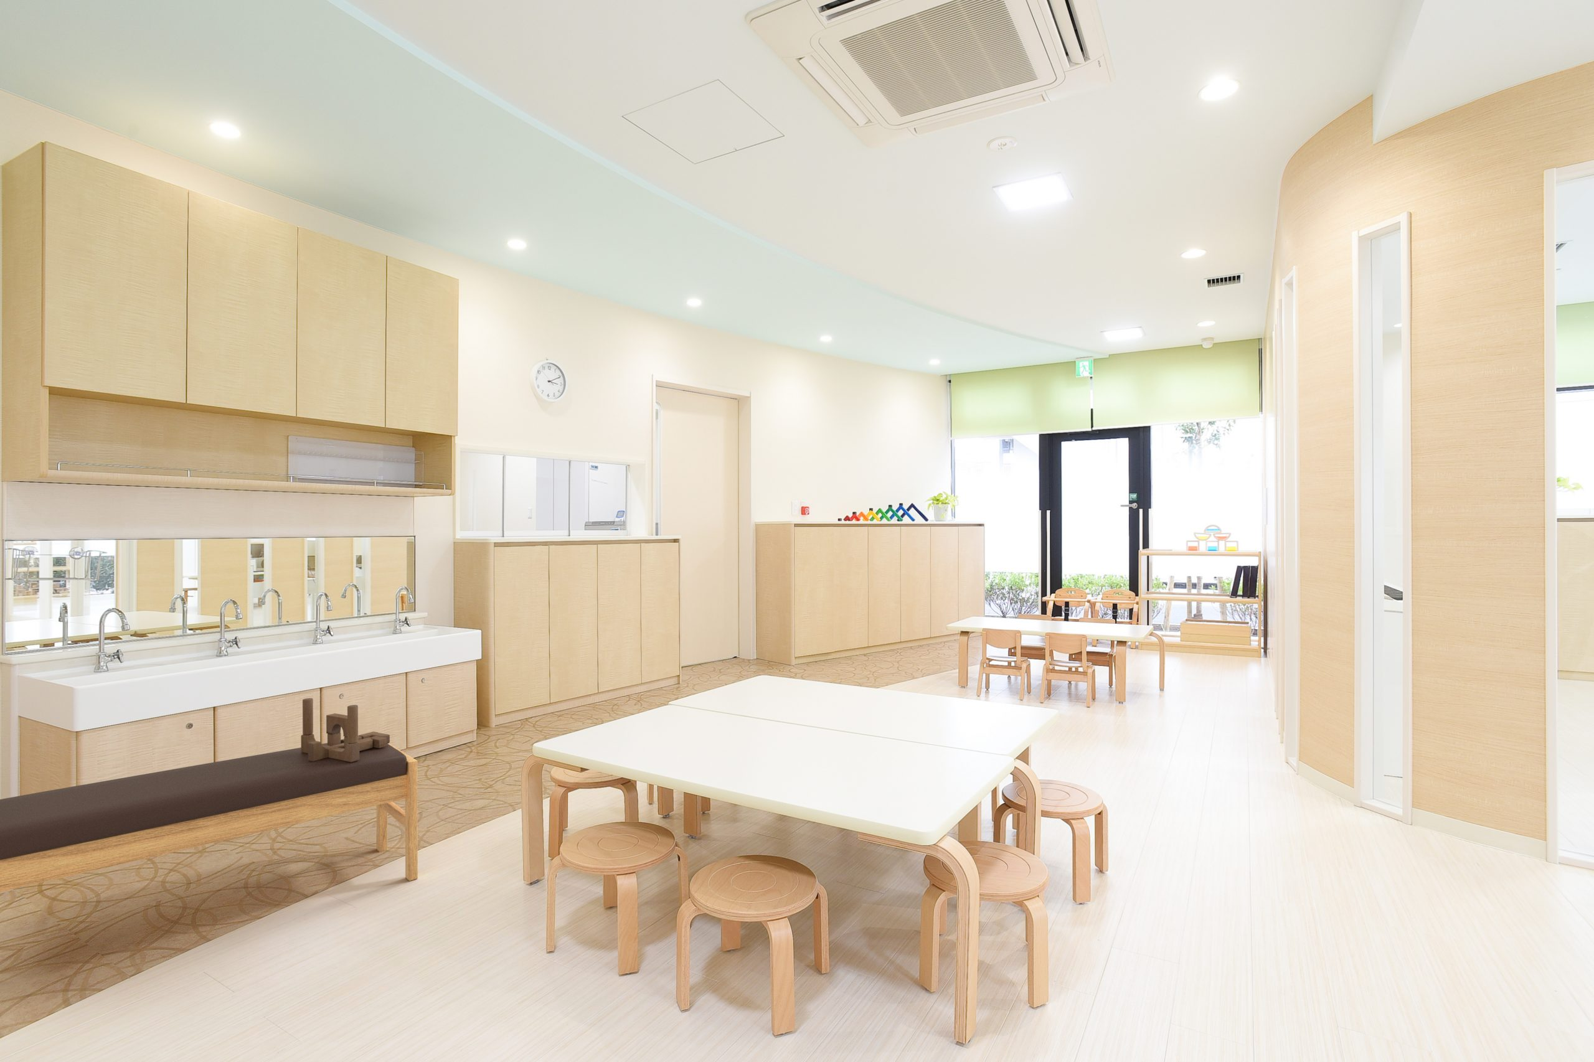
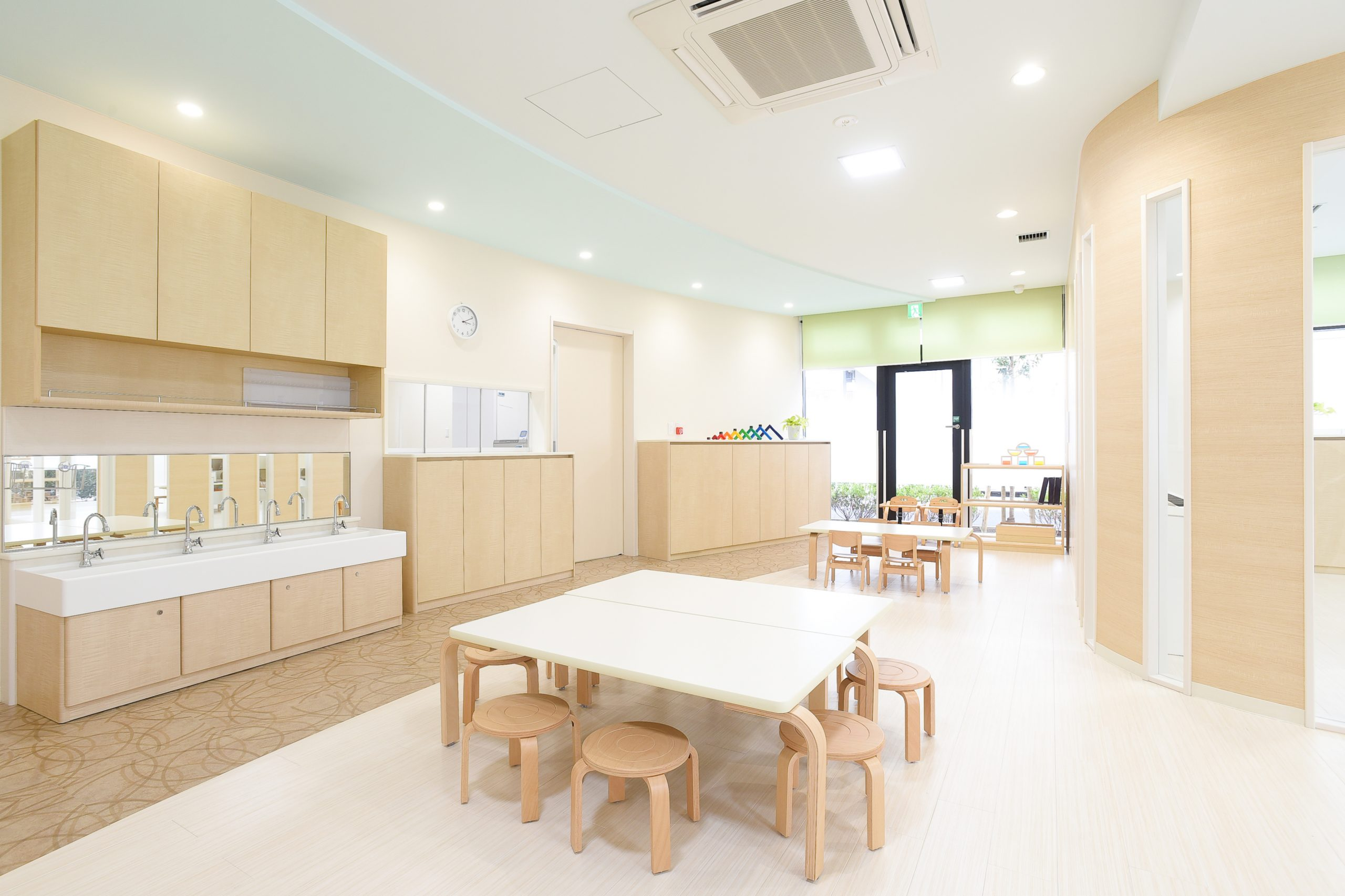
- bench (210, 844)
- toy blocks (348, 724)
